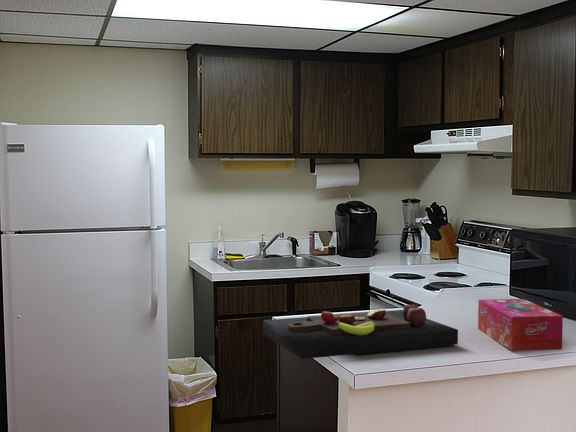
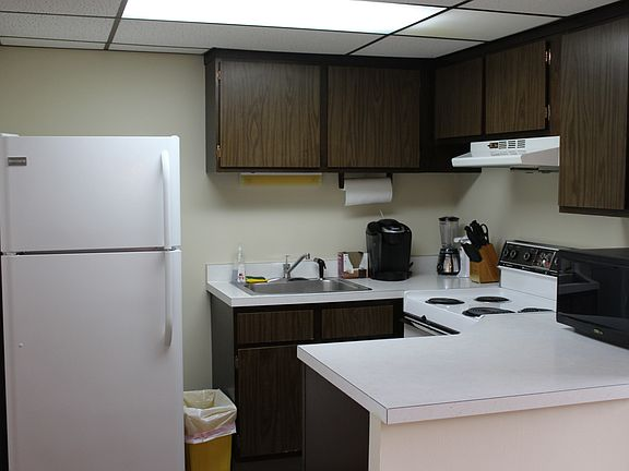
- tissue box (517, 323)
- cutting board (357, 322)
